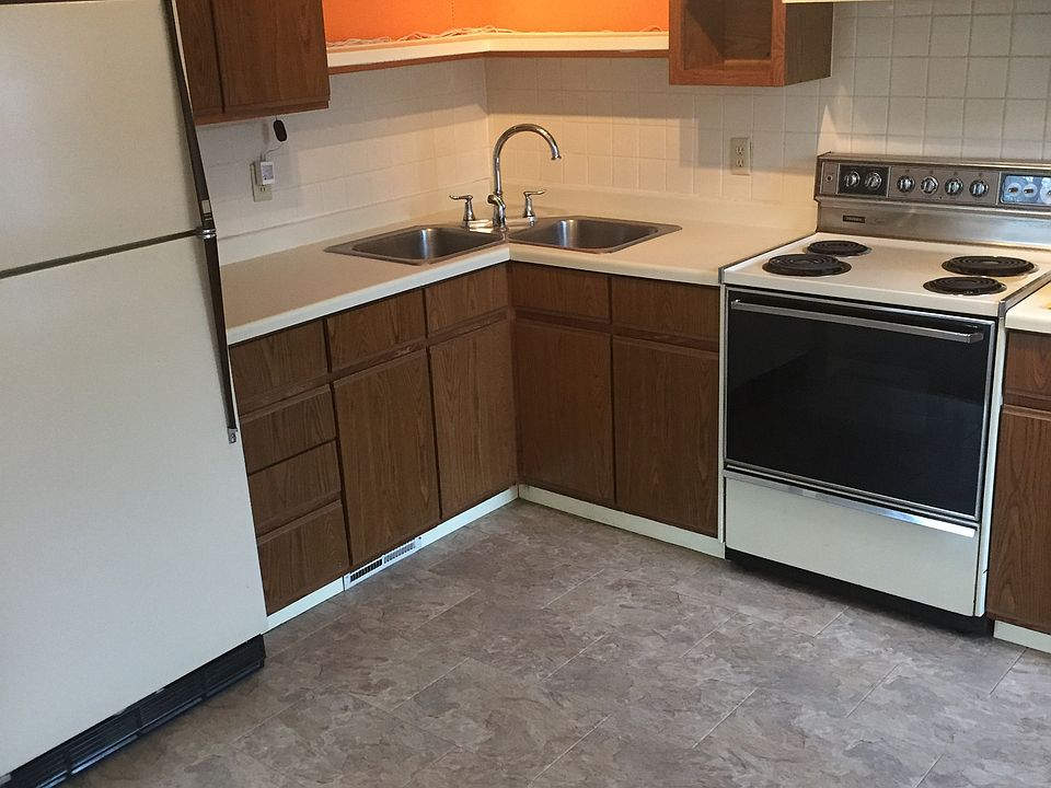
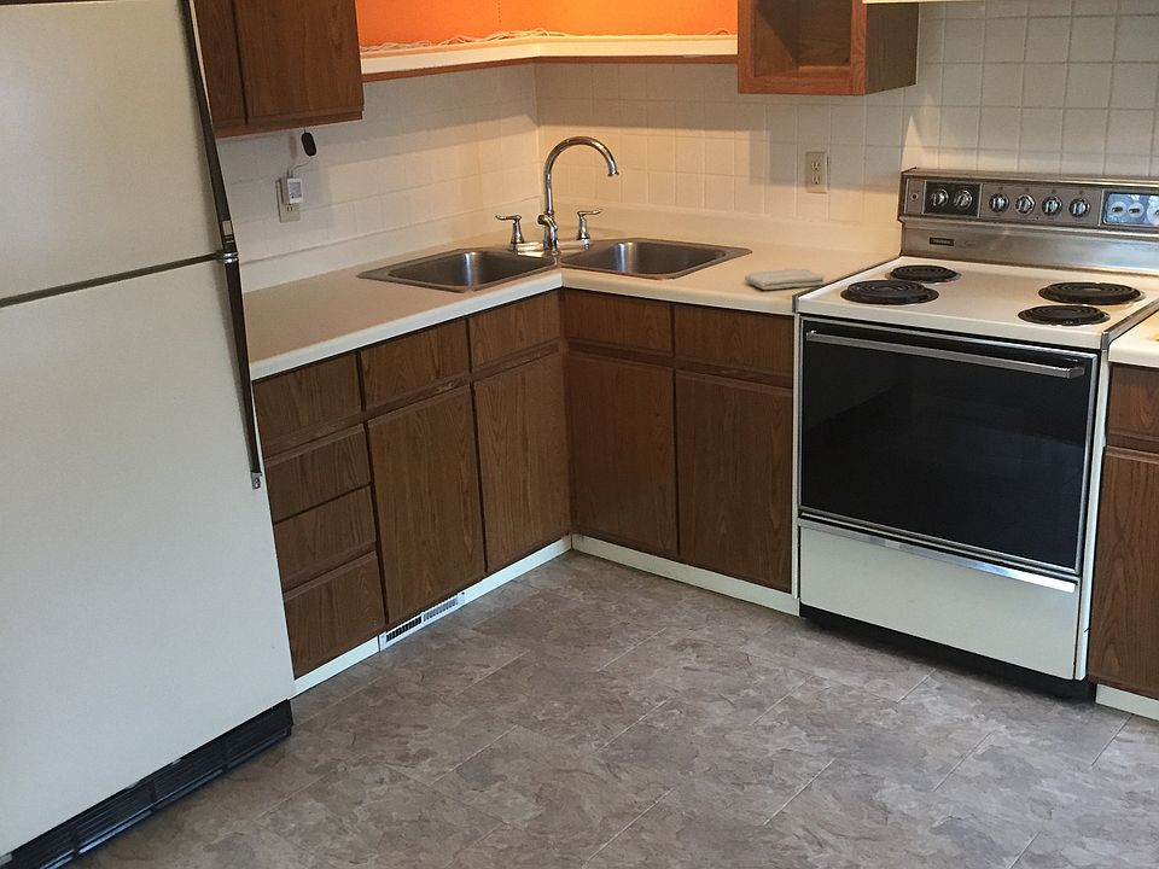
+ washcloth (785, 278)
